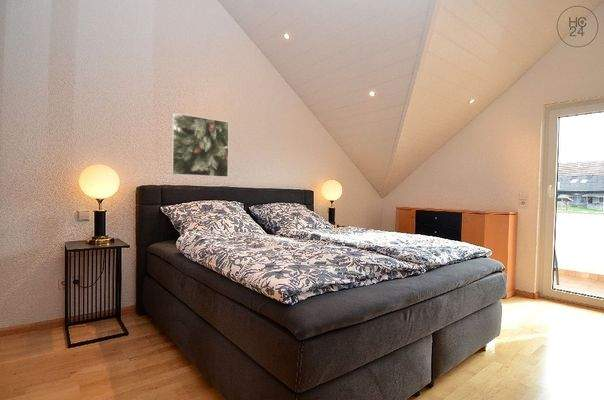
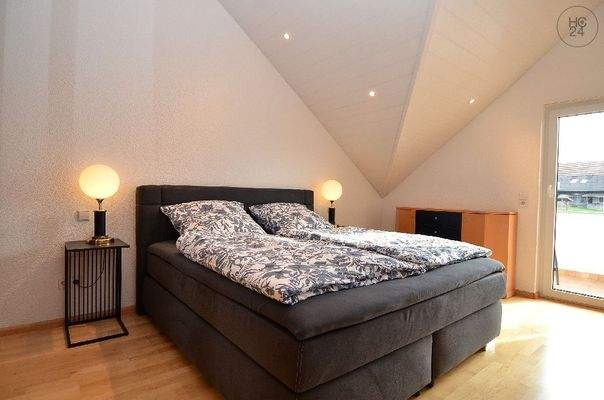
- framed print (201, 146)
